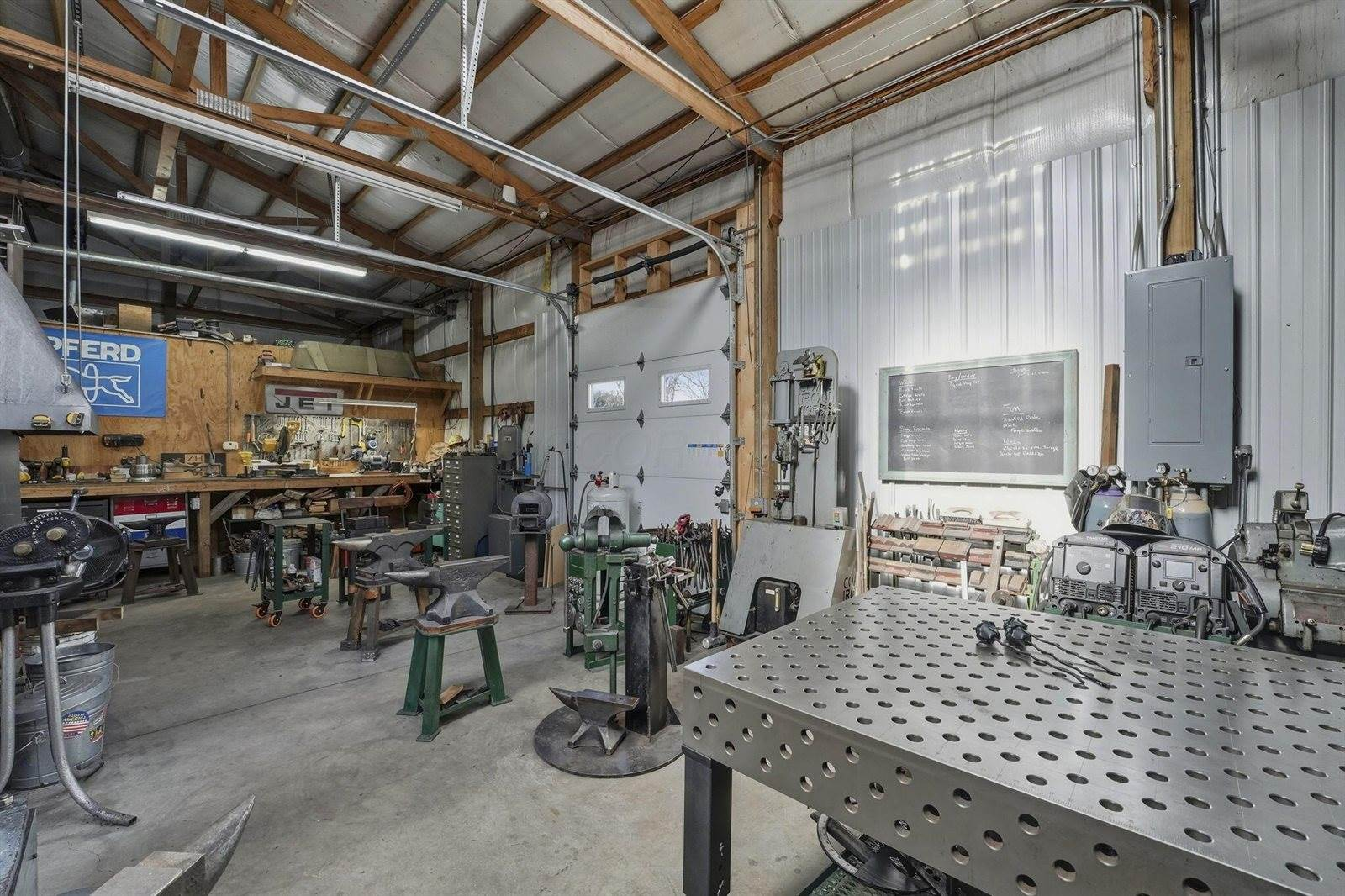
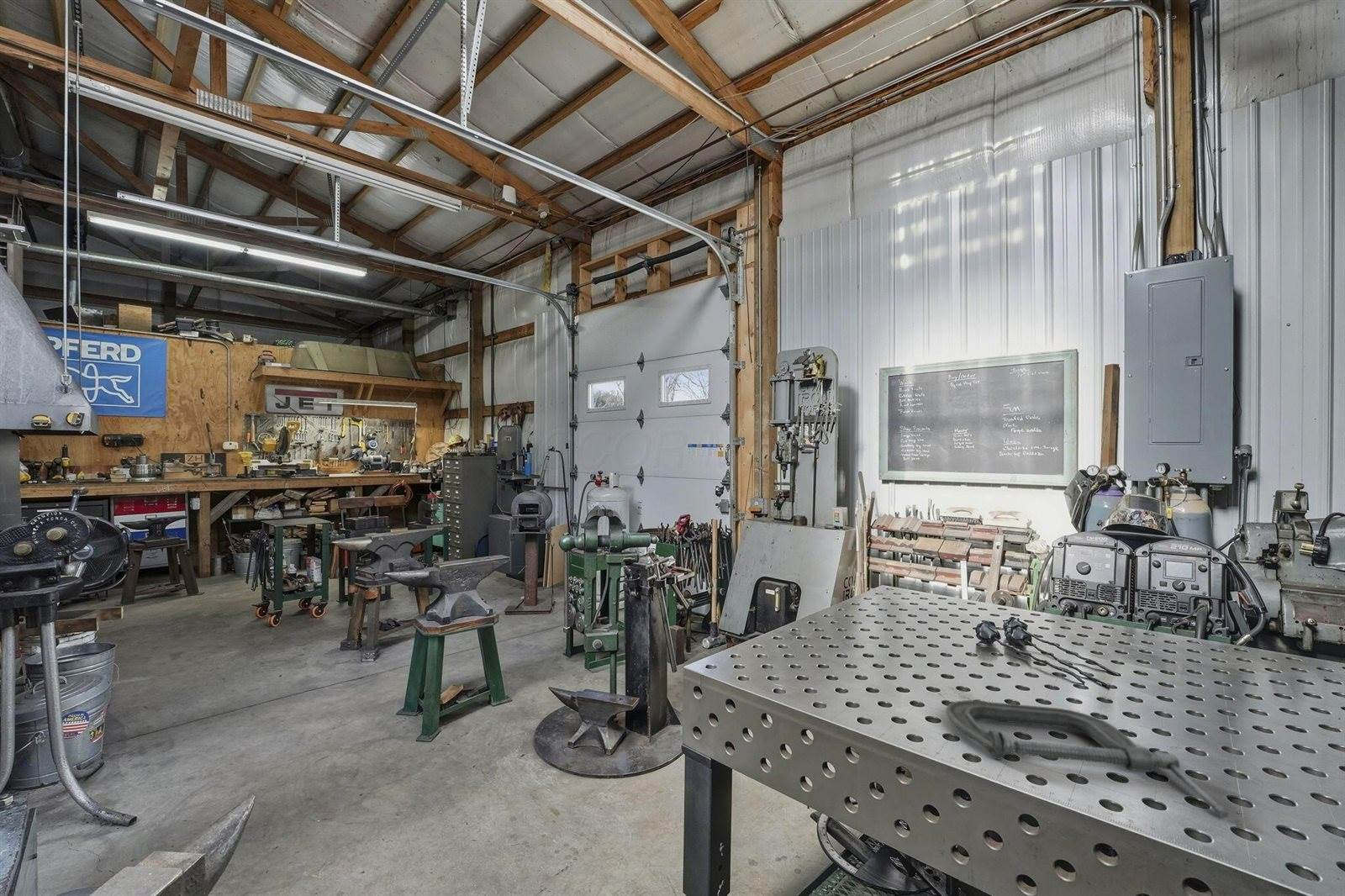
+ c clamp (1057, 744)
